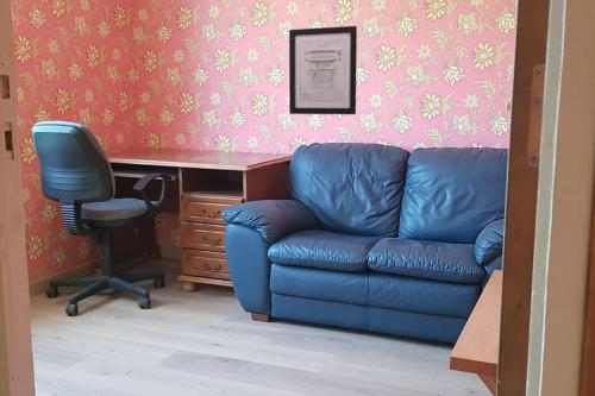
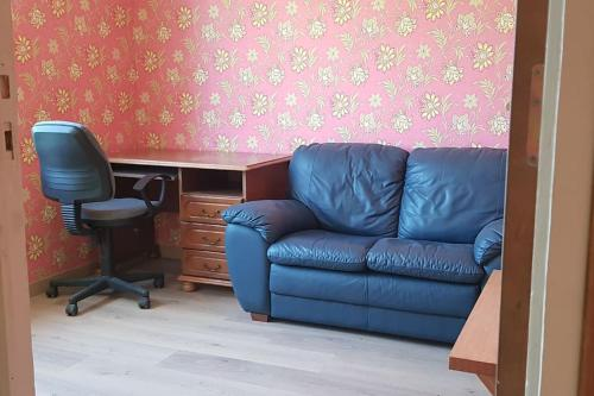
- wall art (321, 71)
